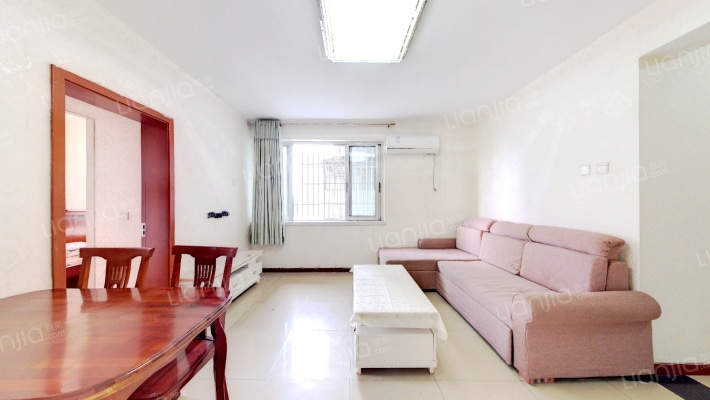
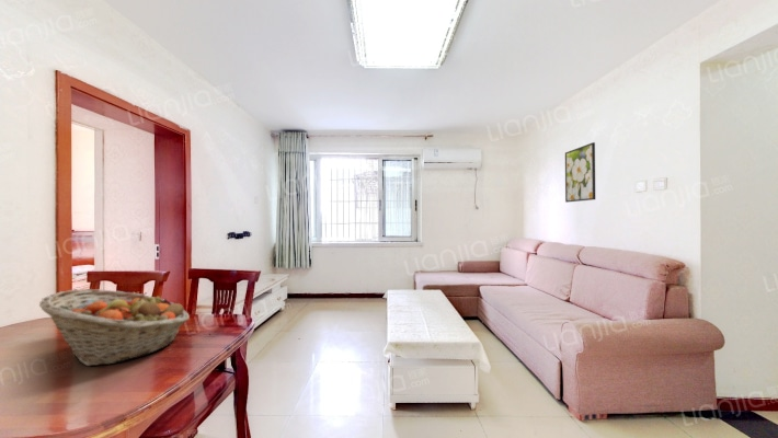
+ fruit basket (123, 316)
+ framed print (579, 174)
